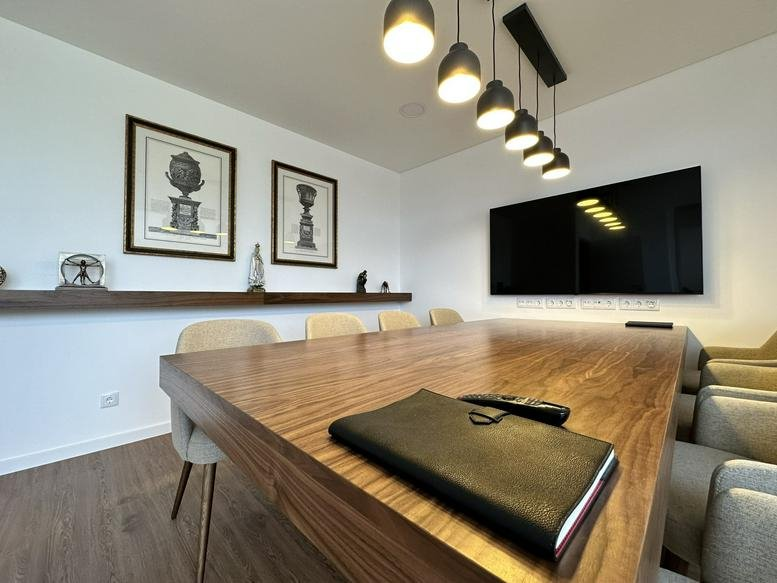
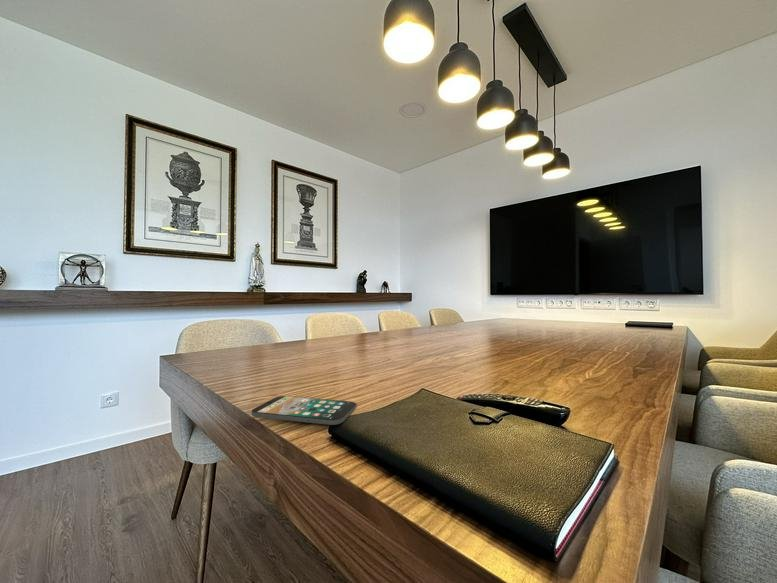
+ smartphone (305, 409)
